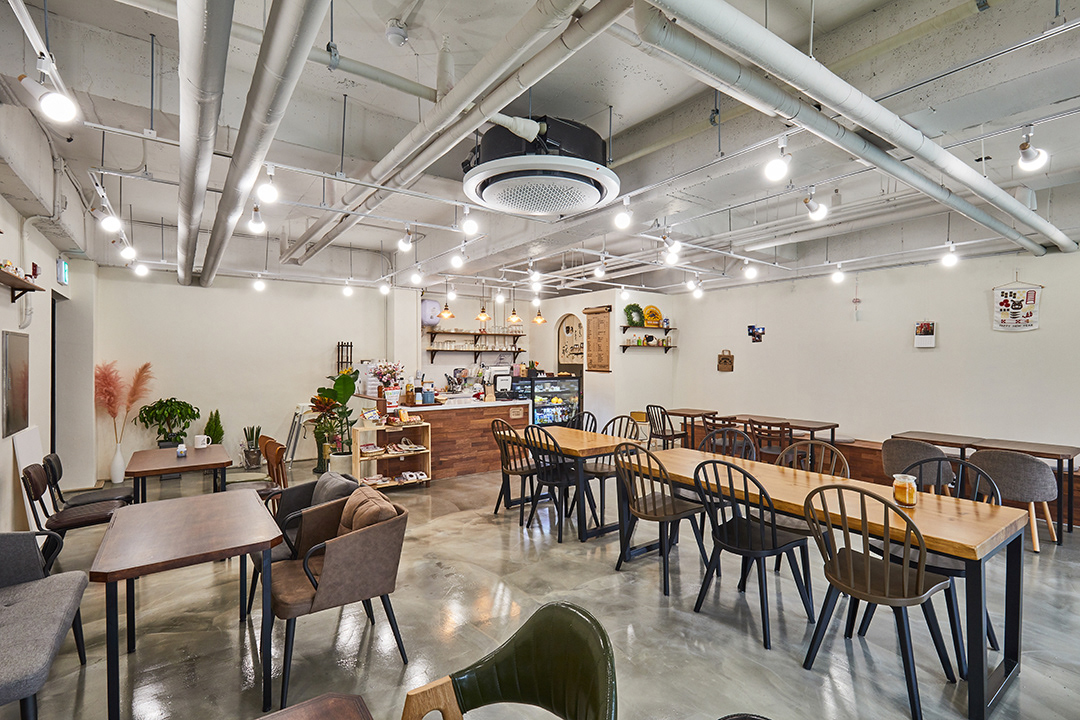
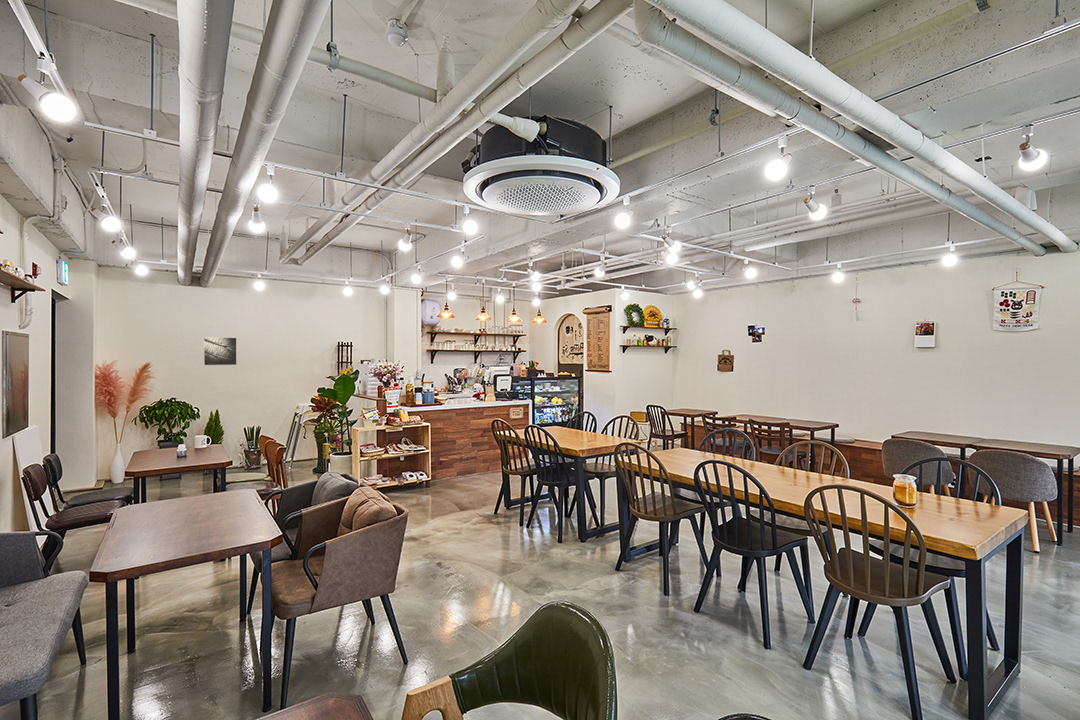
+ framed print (220, 351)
